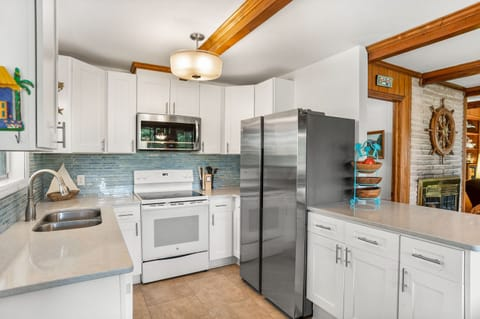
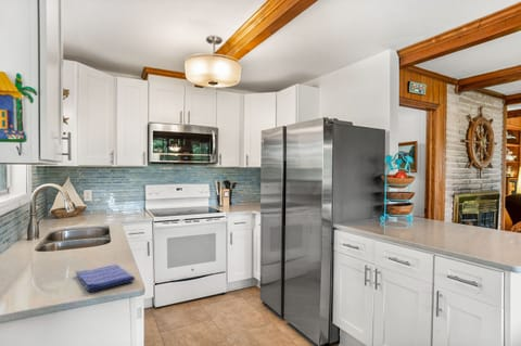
+ dish towel (104, 274)
